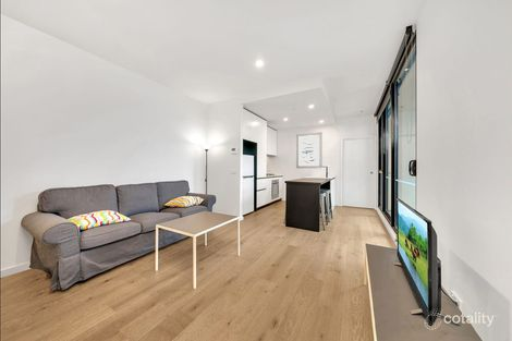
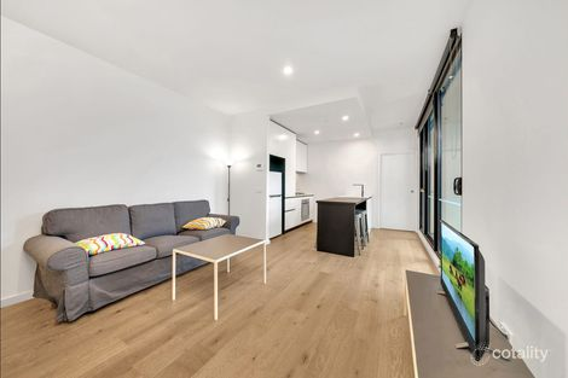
- wall art (308, 150)
